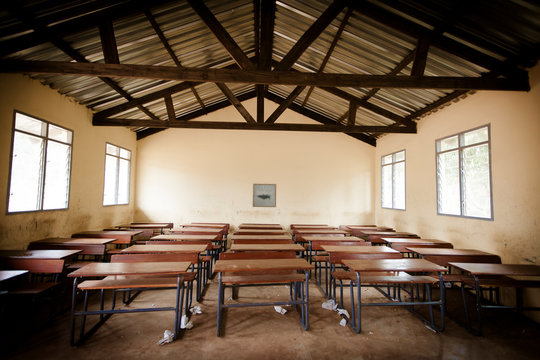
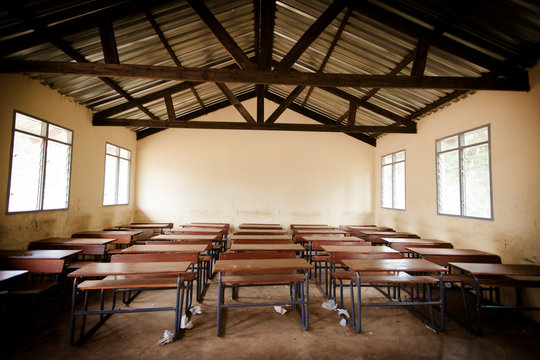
- wall art (264, 195)
